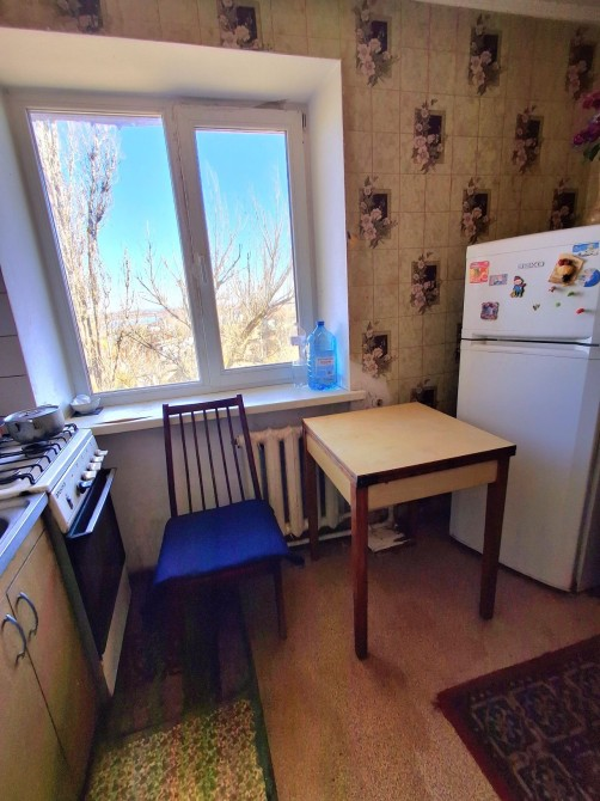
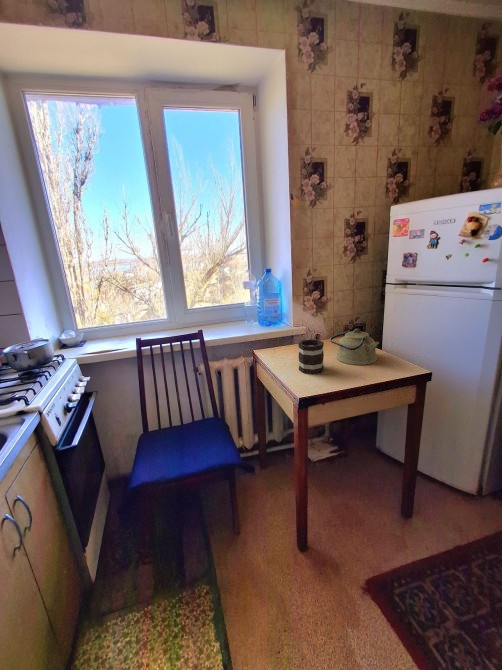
+ kettle (359, 344)
+ mug (310, 354)
